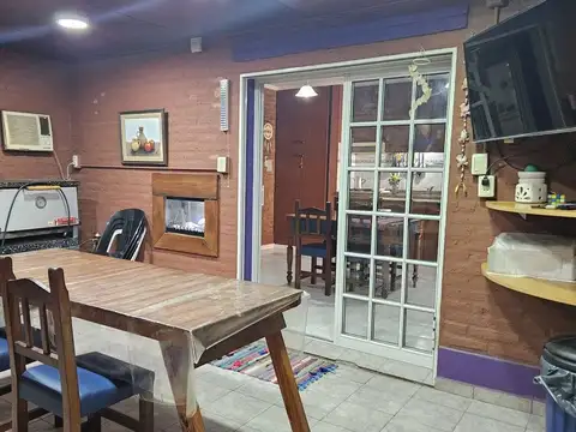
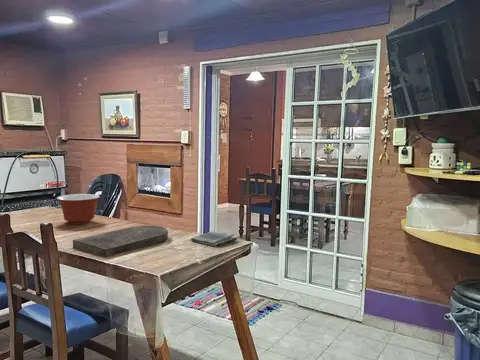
+ dish towel (214, 238)
+ cutting board (128, 238)
+ mixing bowl (79, 209)
